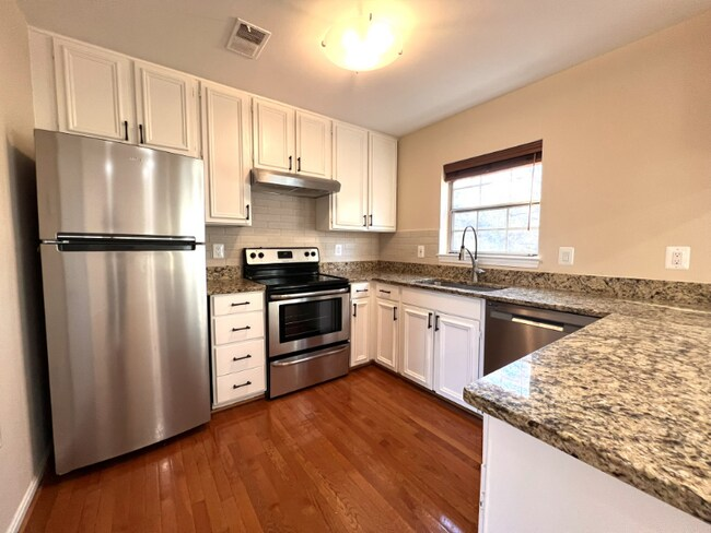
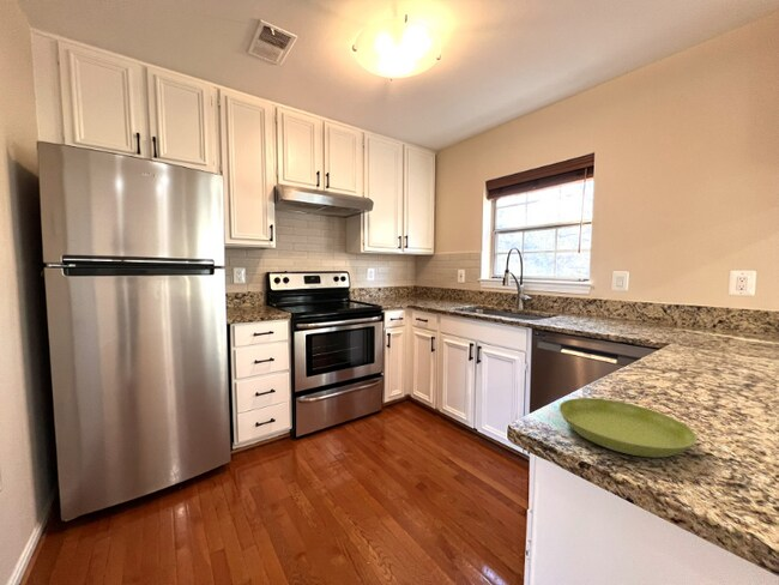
+ saucer (620, 426)
